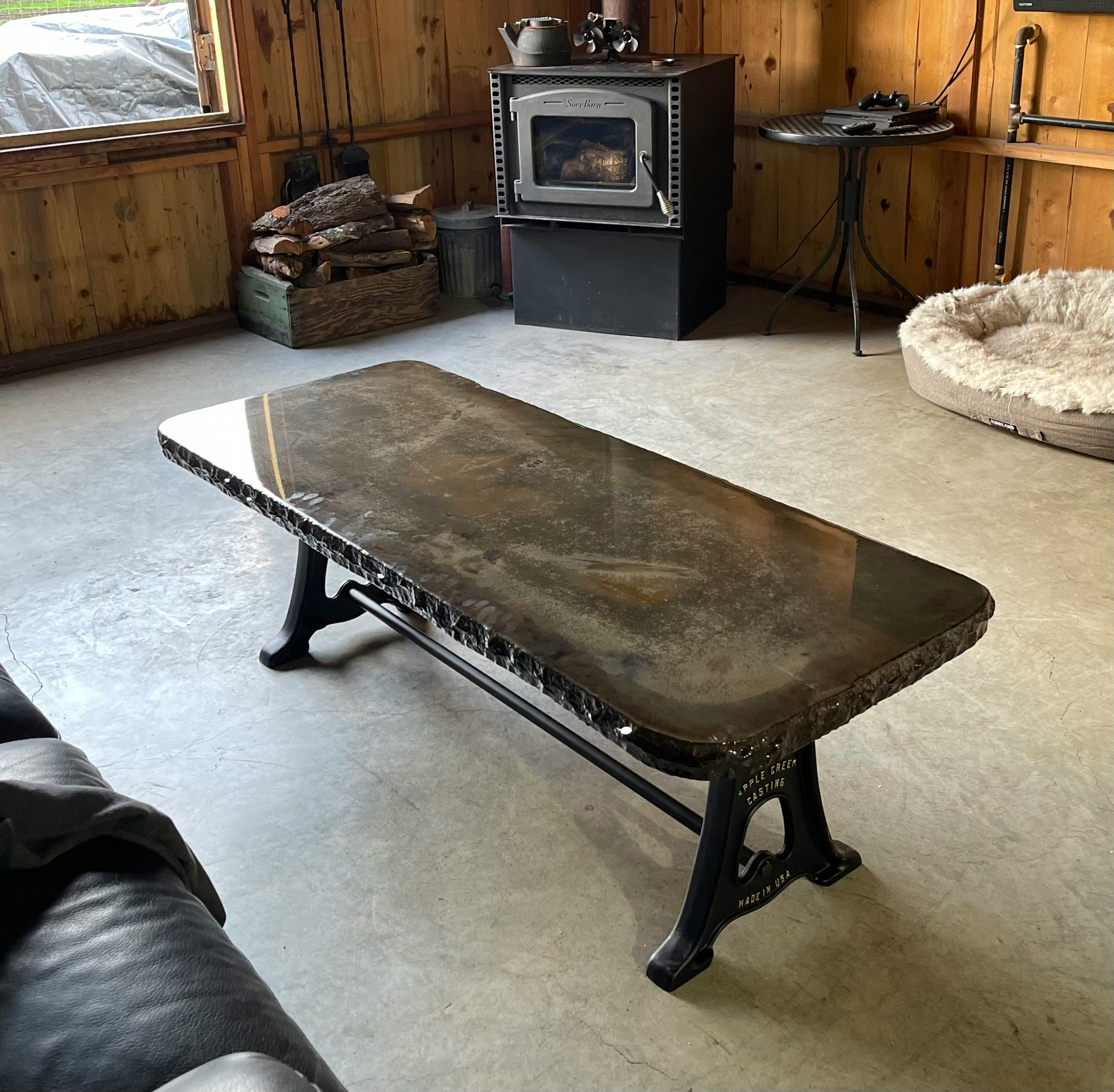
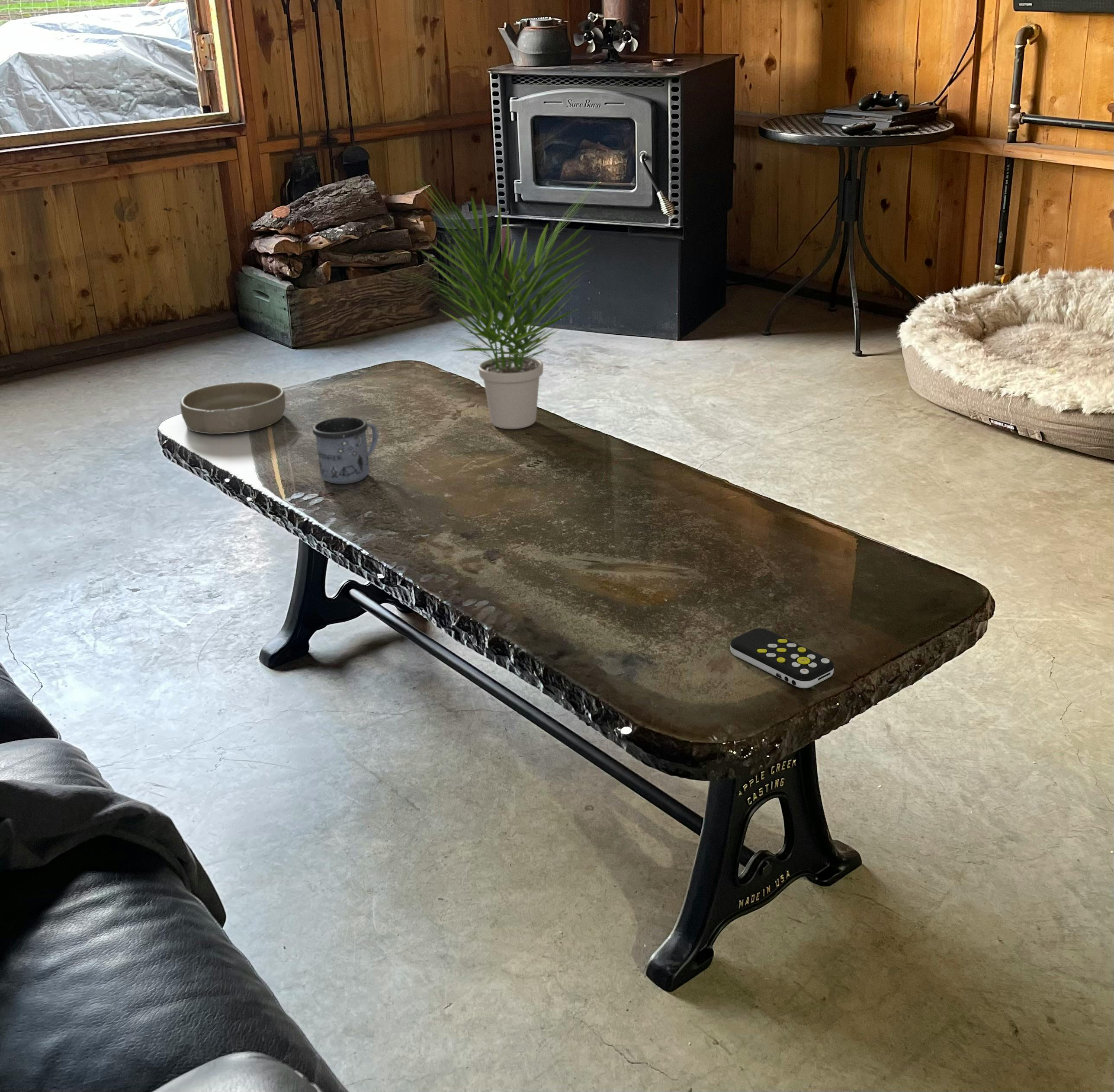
+ potted plant (503, 305)
+ mug (349, 448)
+ remote control (781, 656)
+ bowl (234, 407)
